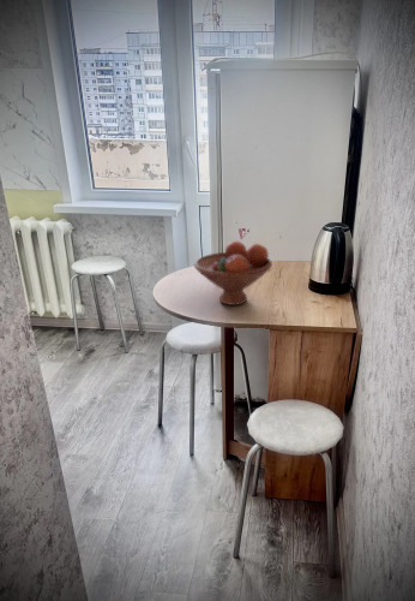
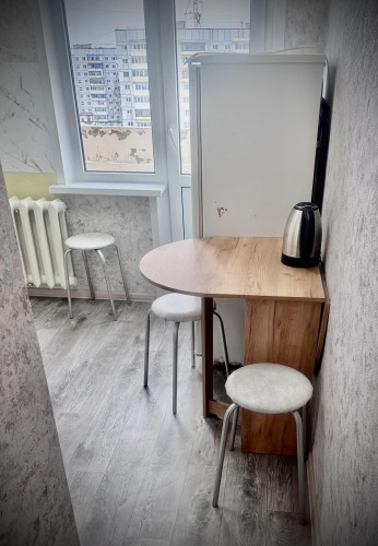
- fruit bowl (233, 274)
